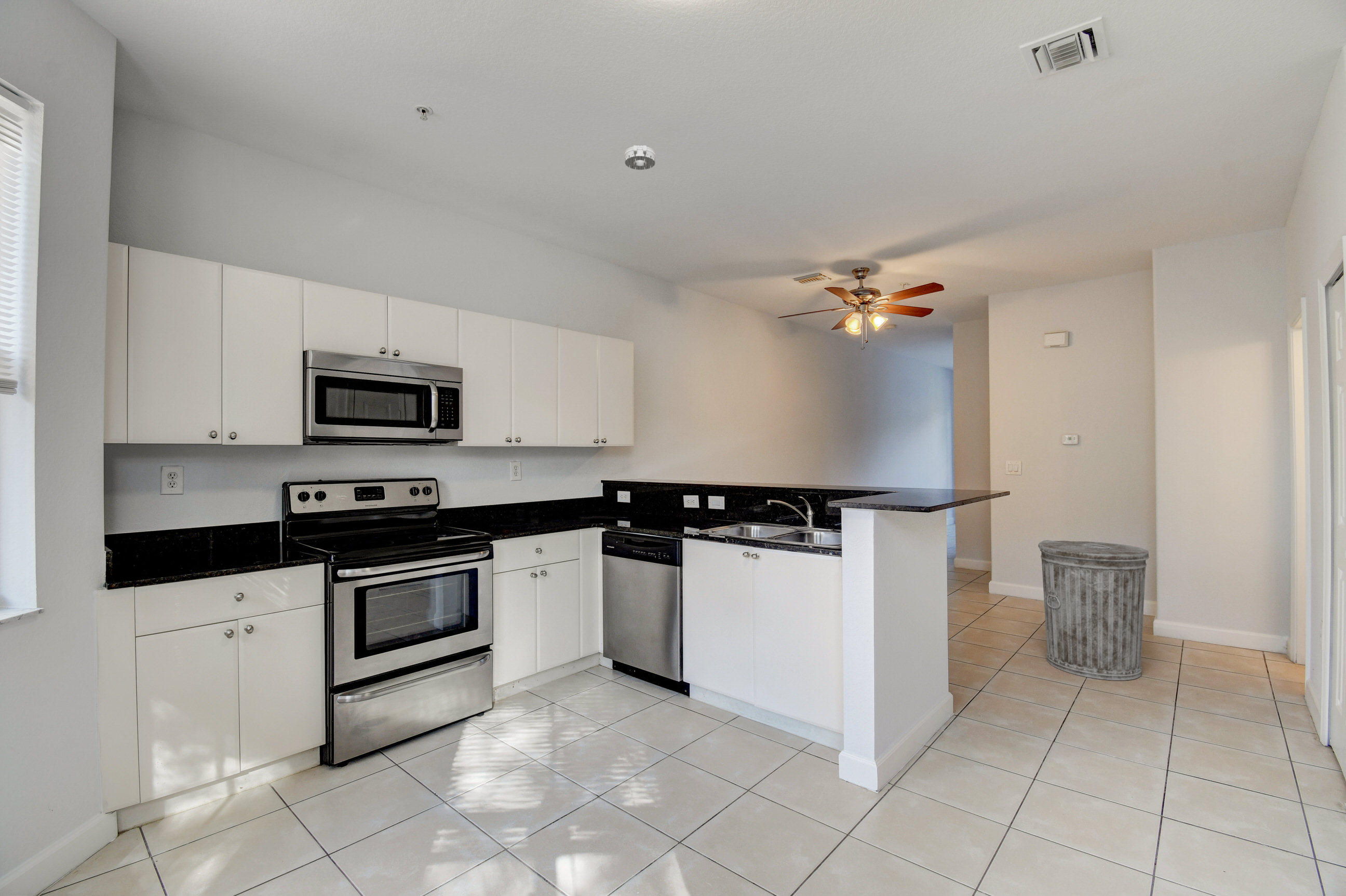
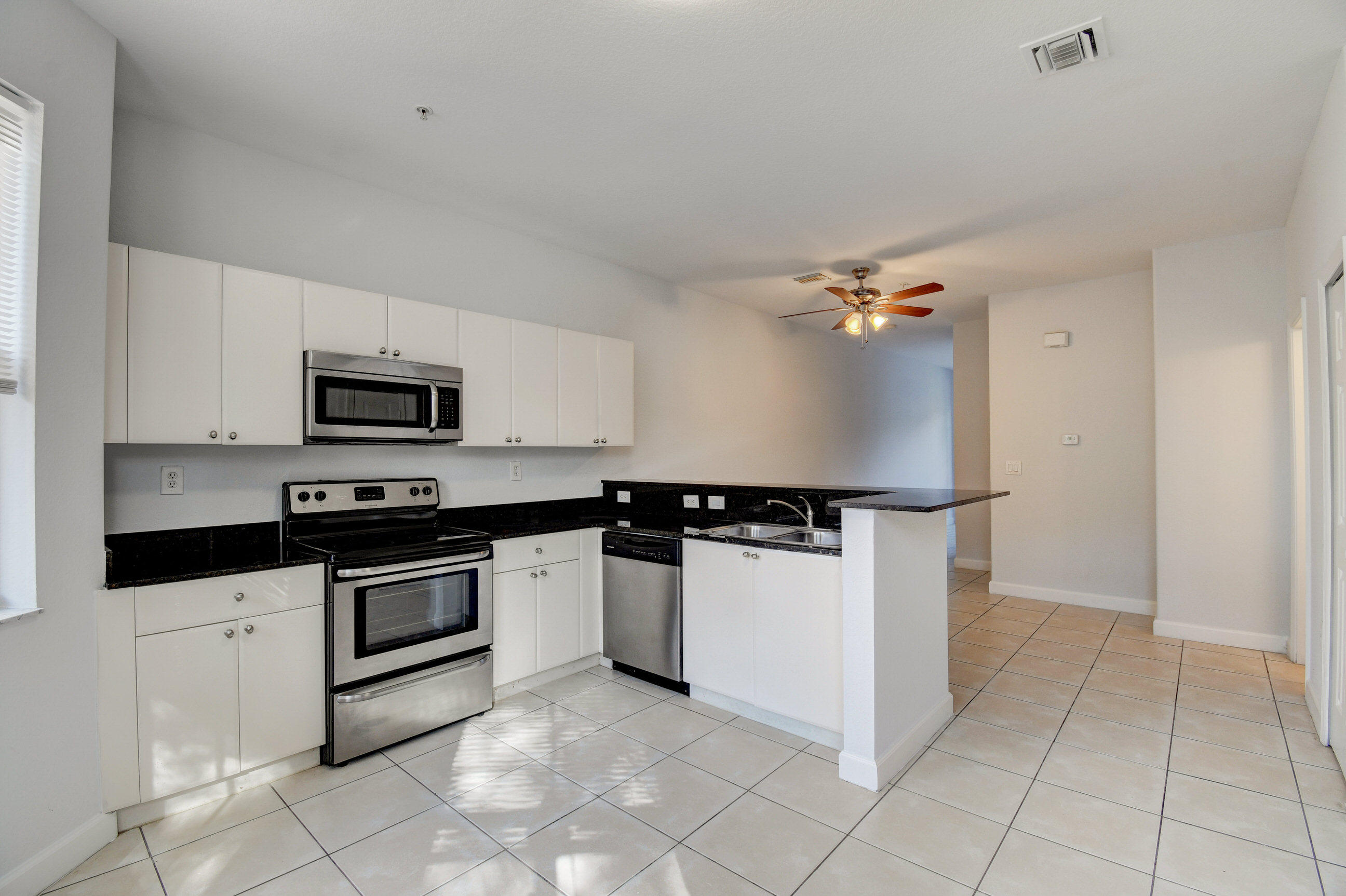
- trash can (1092, 606)
- smoke detector (640, 157)
